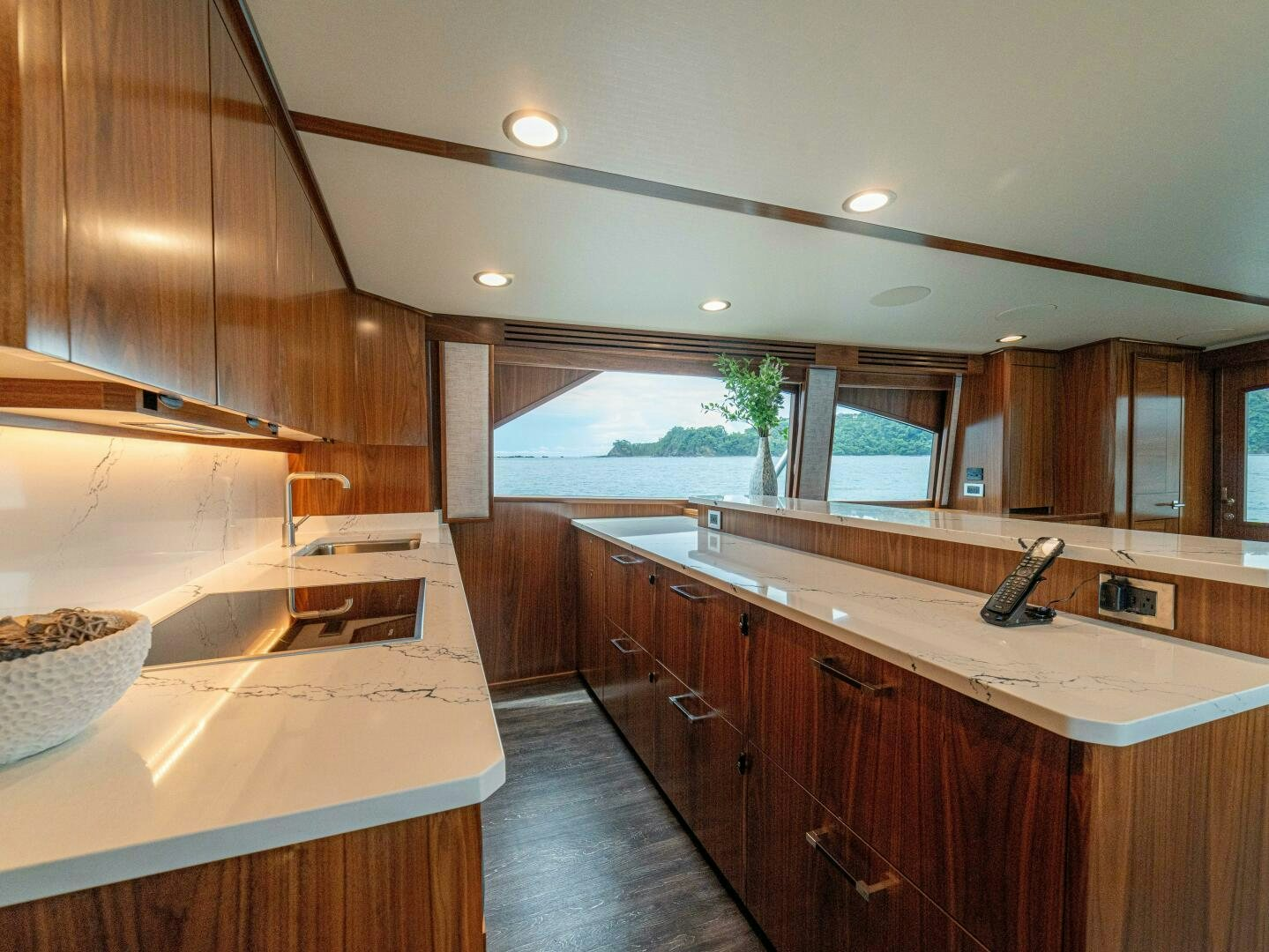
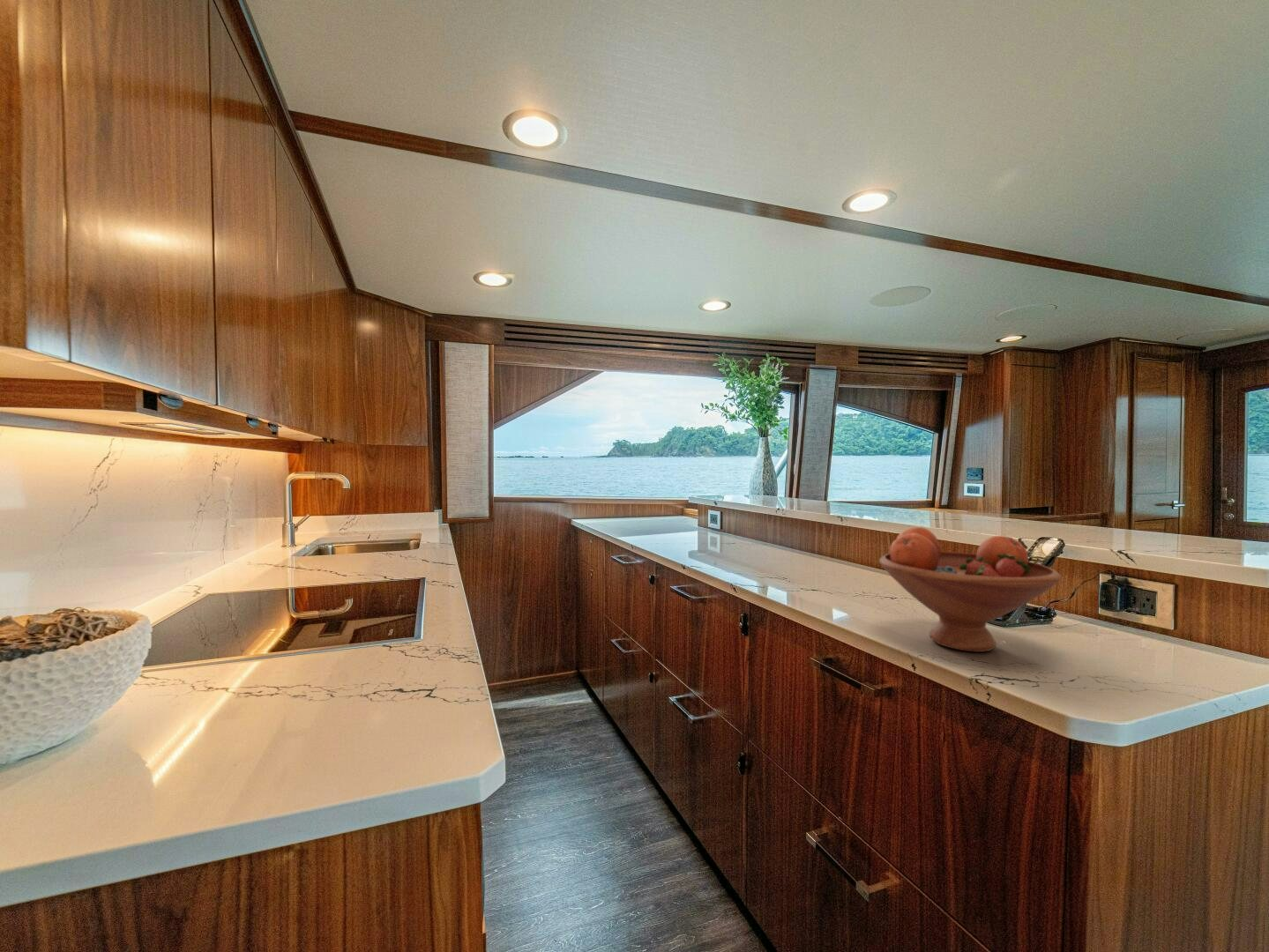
+ fruit bowl (962, 588)
